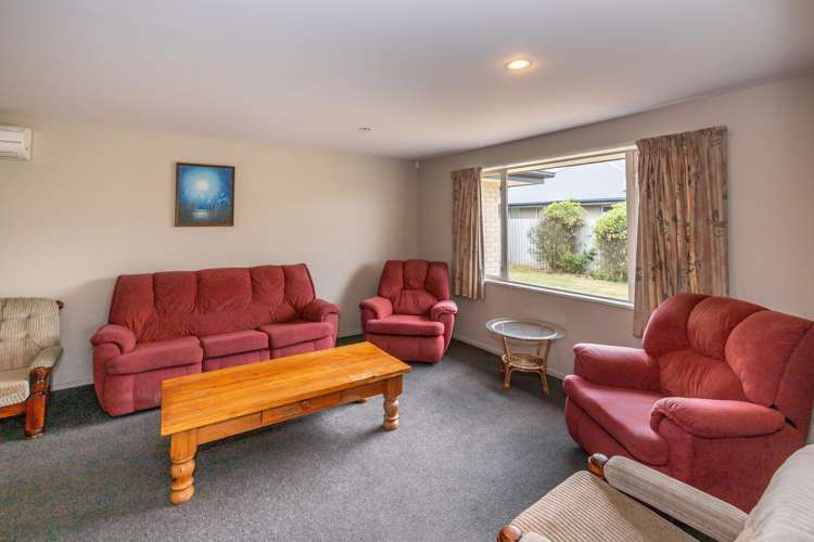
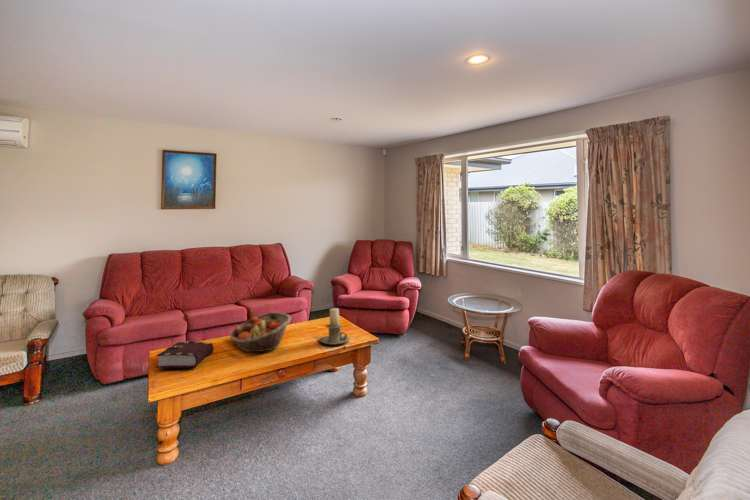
+ book (186, 353)
+ fruit basket (261, 331)
+ candle holder (334, 324)
